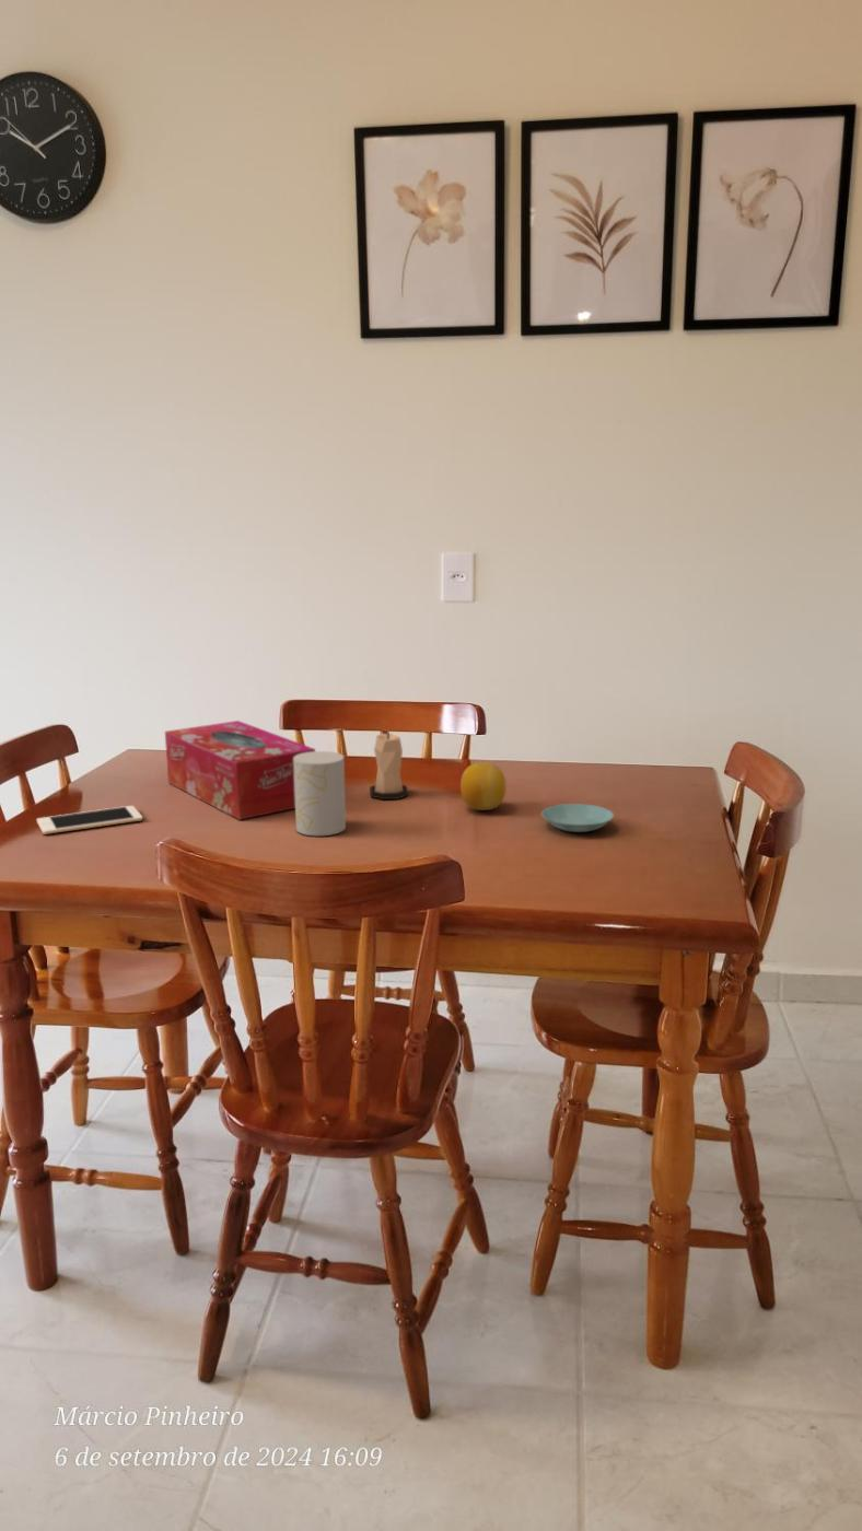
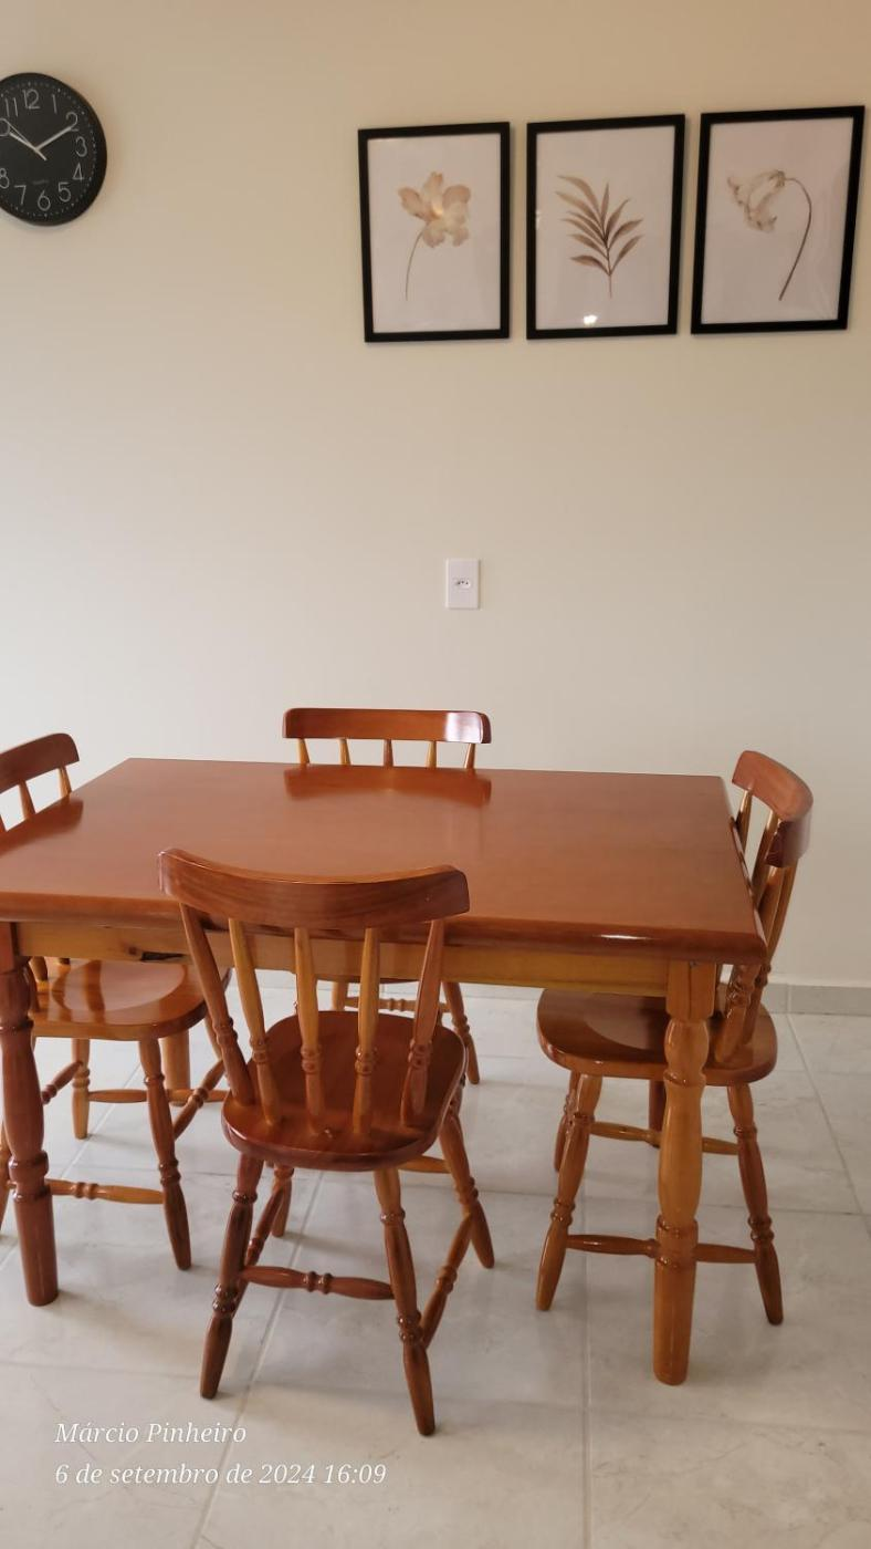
- fruit (482, 786)
- tissue box (238, 766)
- cup (319, 793)
- candle (388, 762)
- cell phone (90, 819)
- saucer (576, 819)
